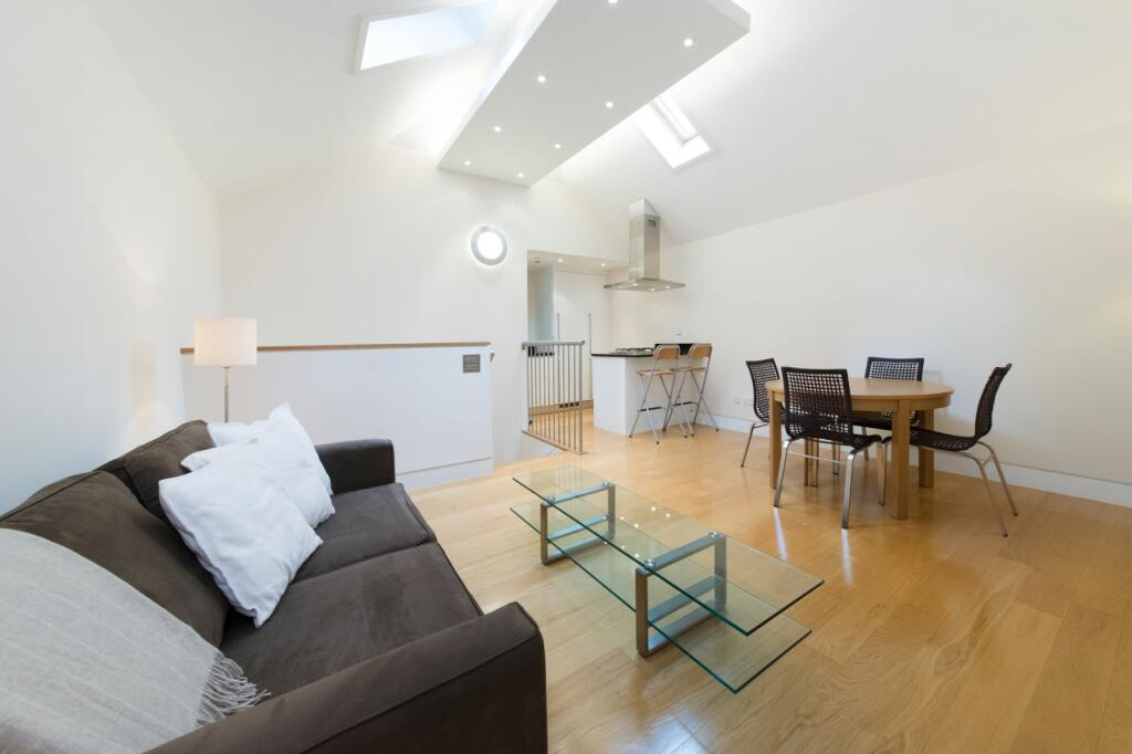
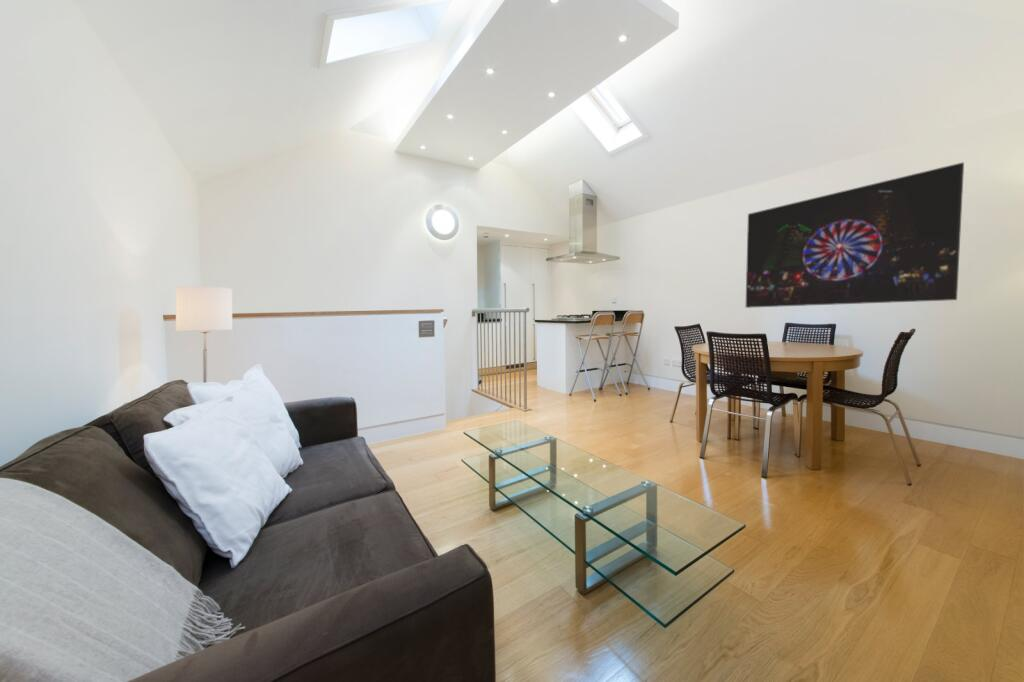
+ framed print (833, 249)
